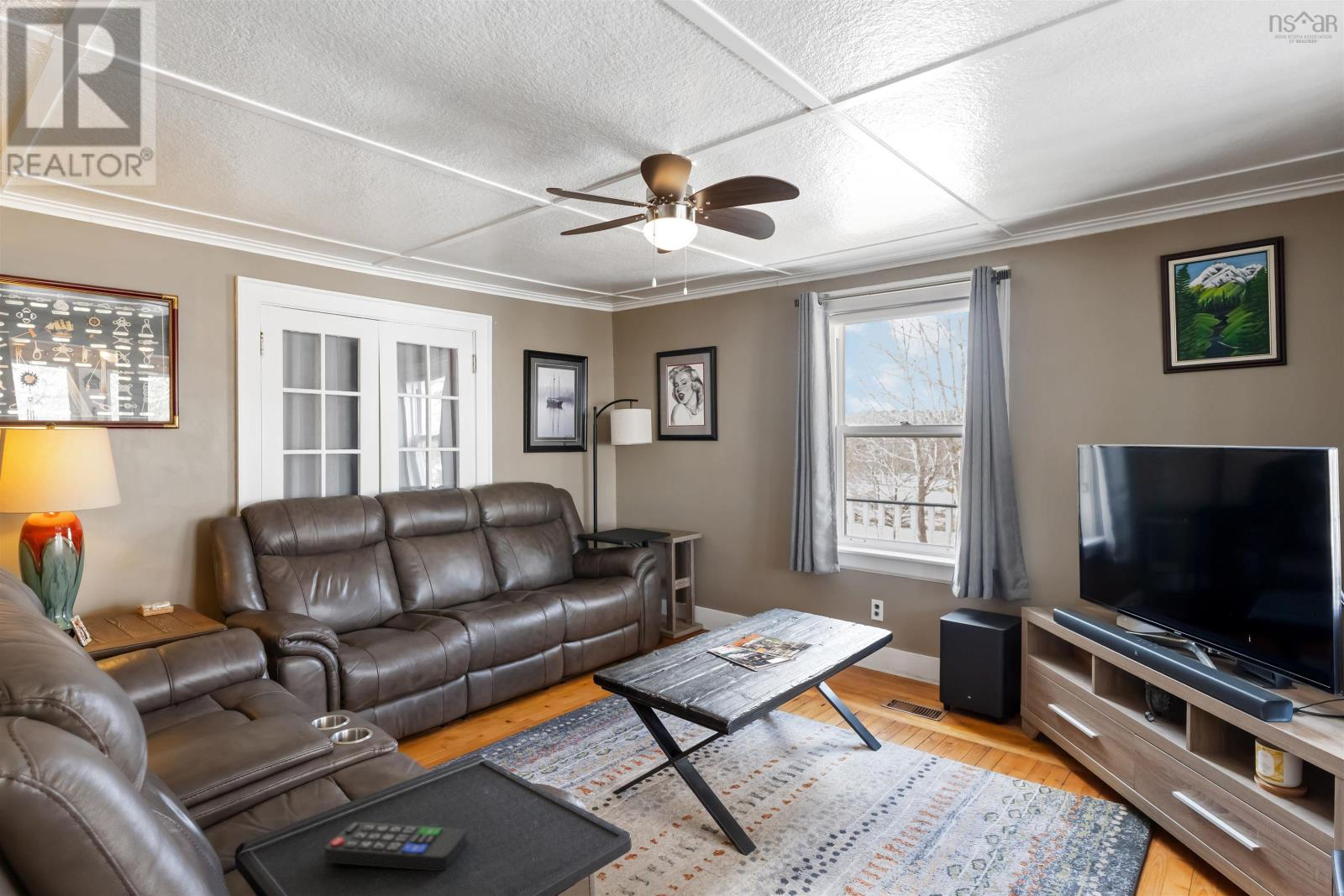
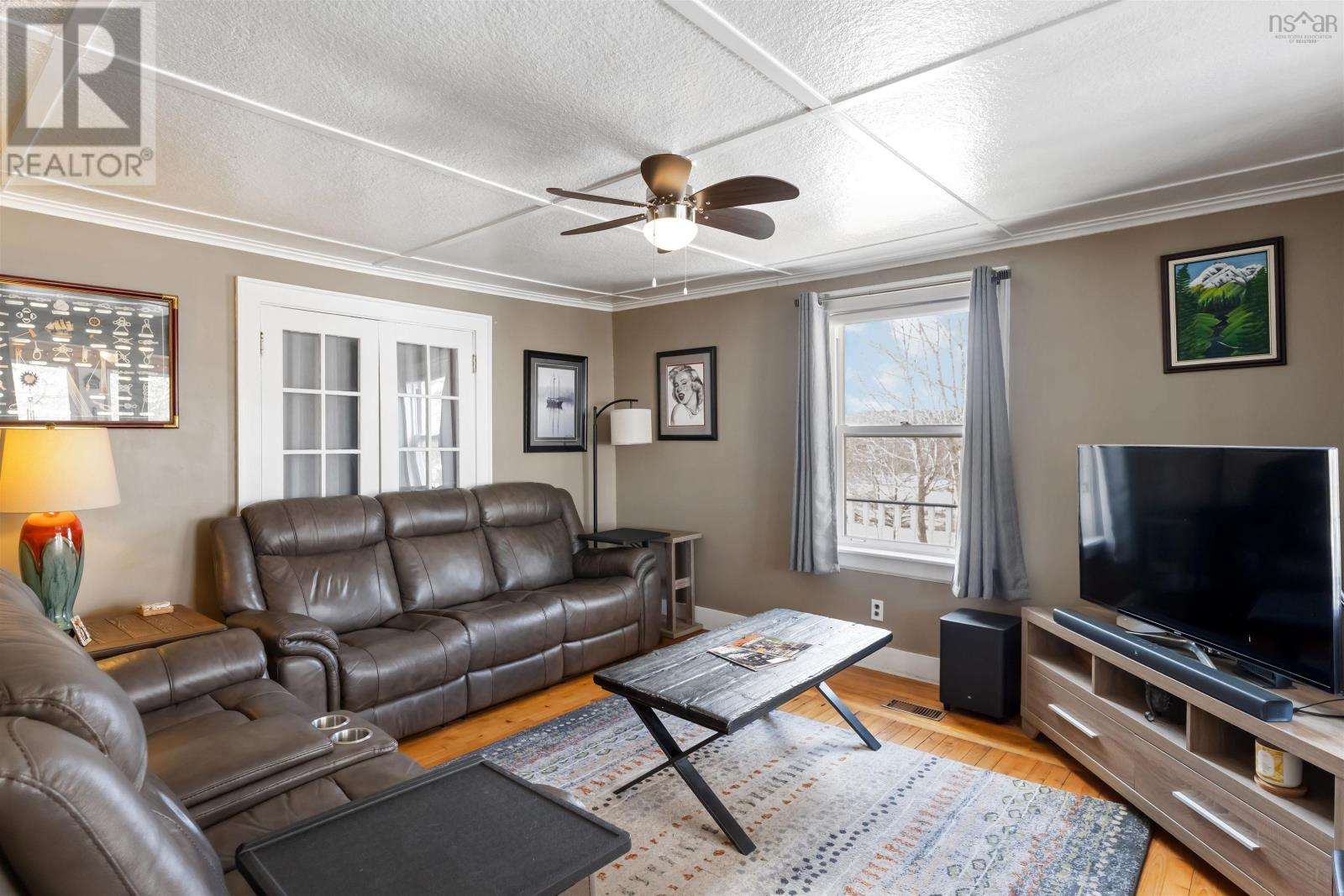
- remote control (396, 844)
